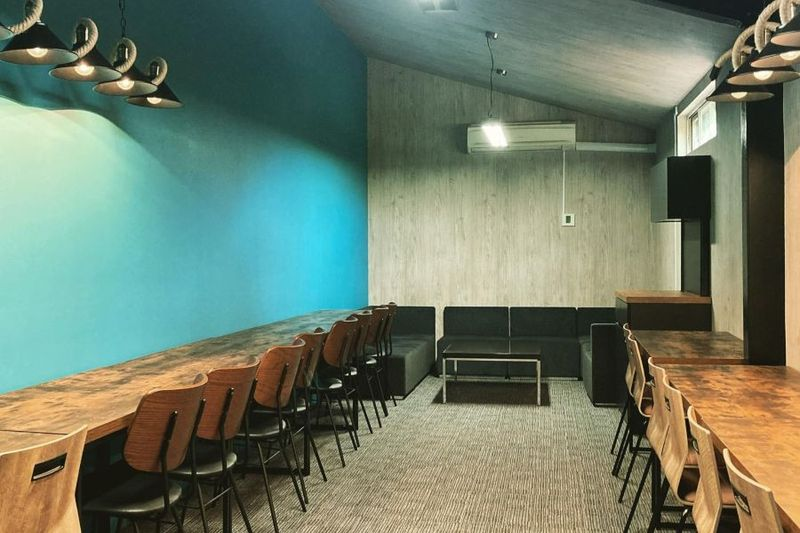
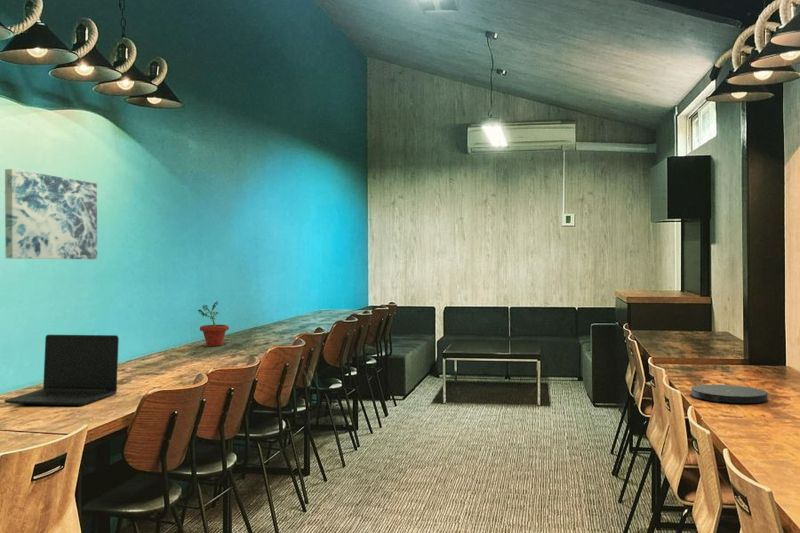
+ laptop (63, 368)
+ wall art (54, 217)
+ plate (728, 393)
+ potted plant (213, 322)
